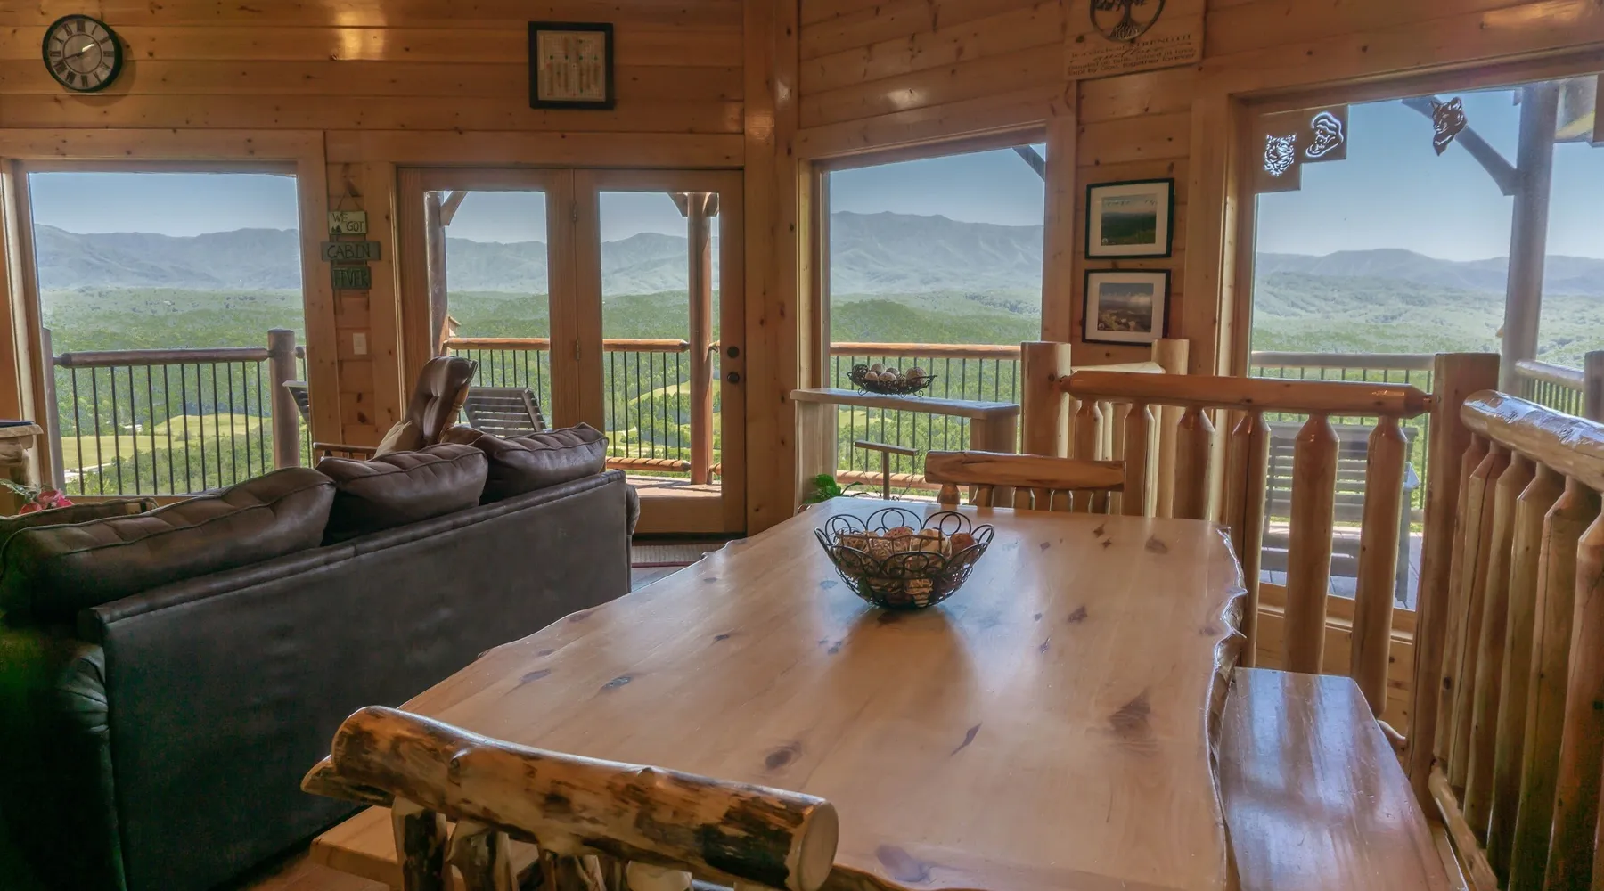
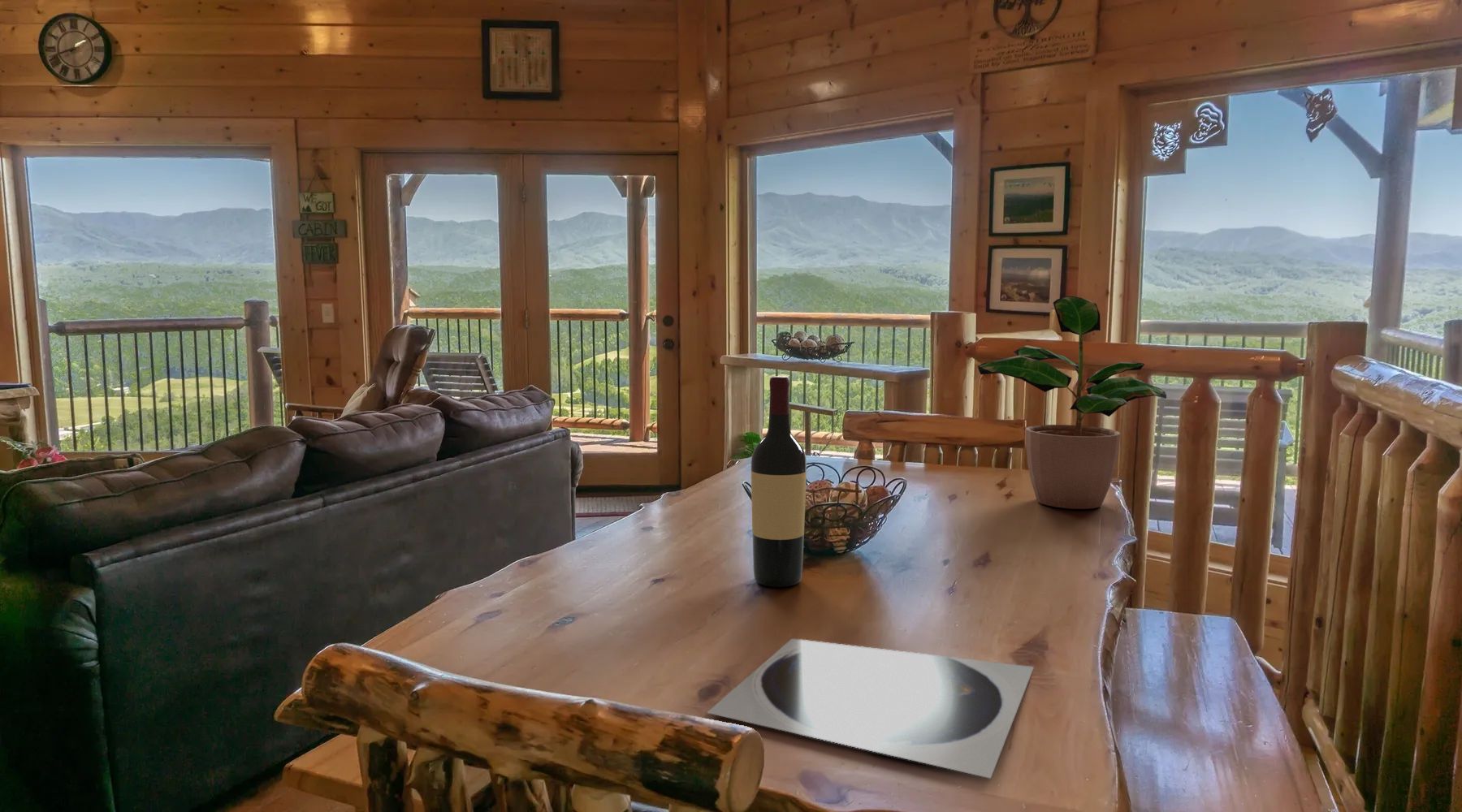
+ potted plant (1075, 401)
+ wine bottle (778, 479)
+ plate (881, 686)
